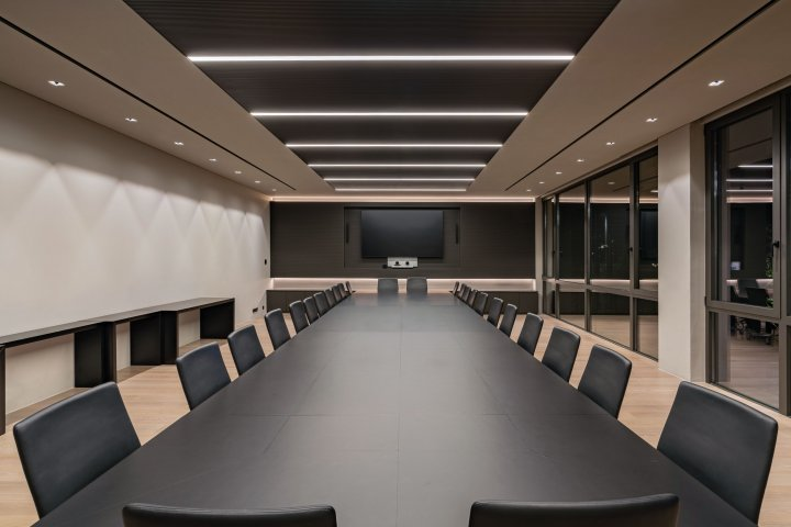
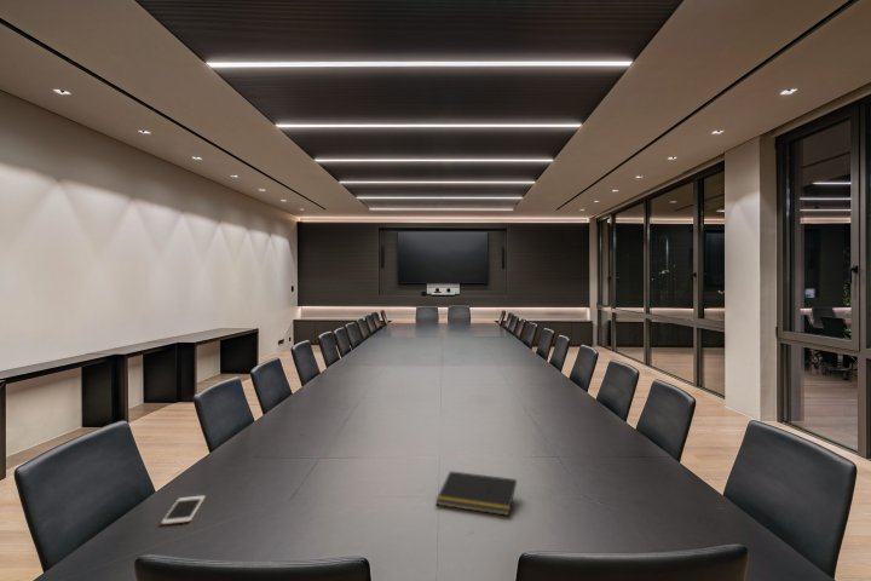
+ cell phone (184, 508)
+ notepad (477, 491)
